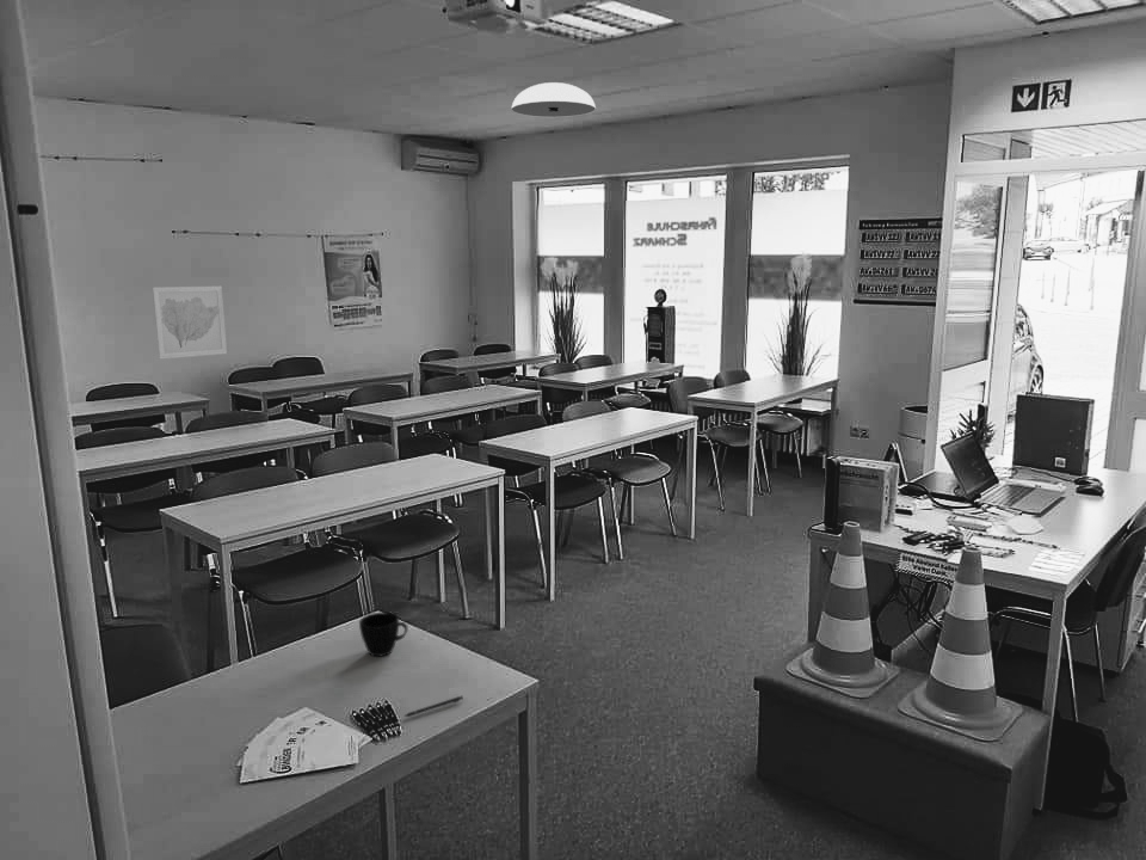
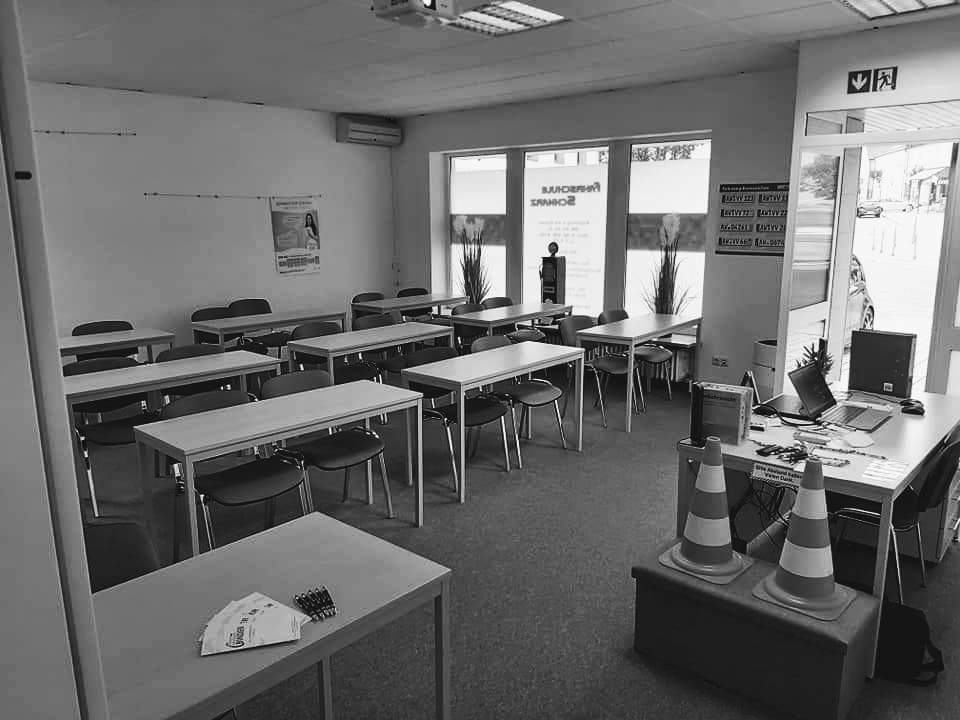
- ceiling light (553, 97)
- pen (433, 706)
- wall art (191, 321)
- cup (381, 635)
